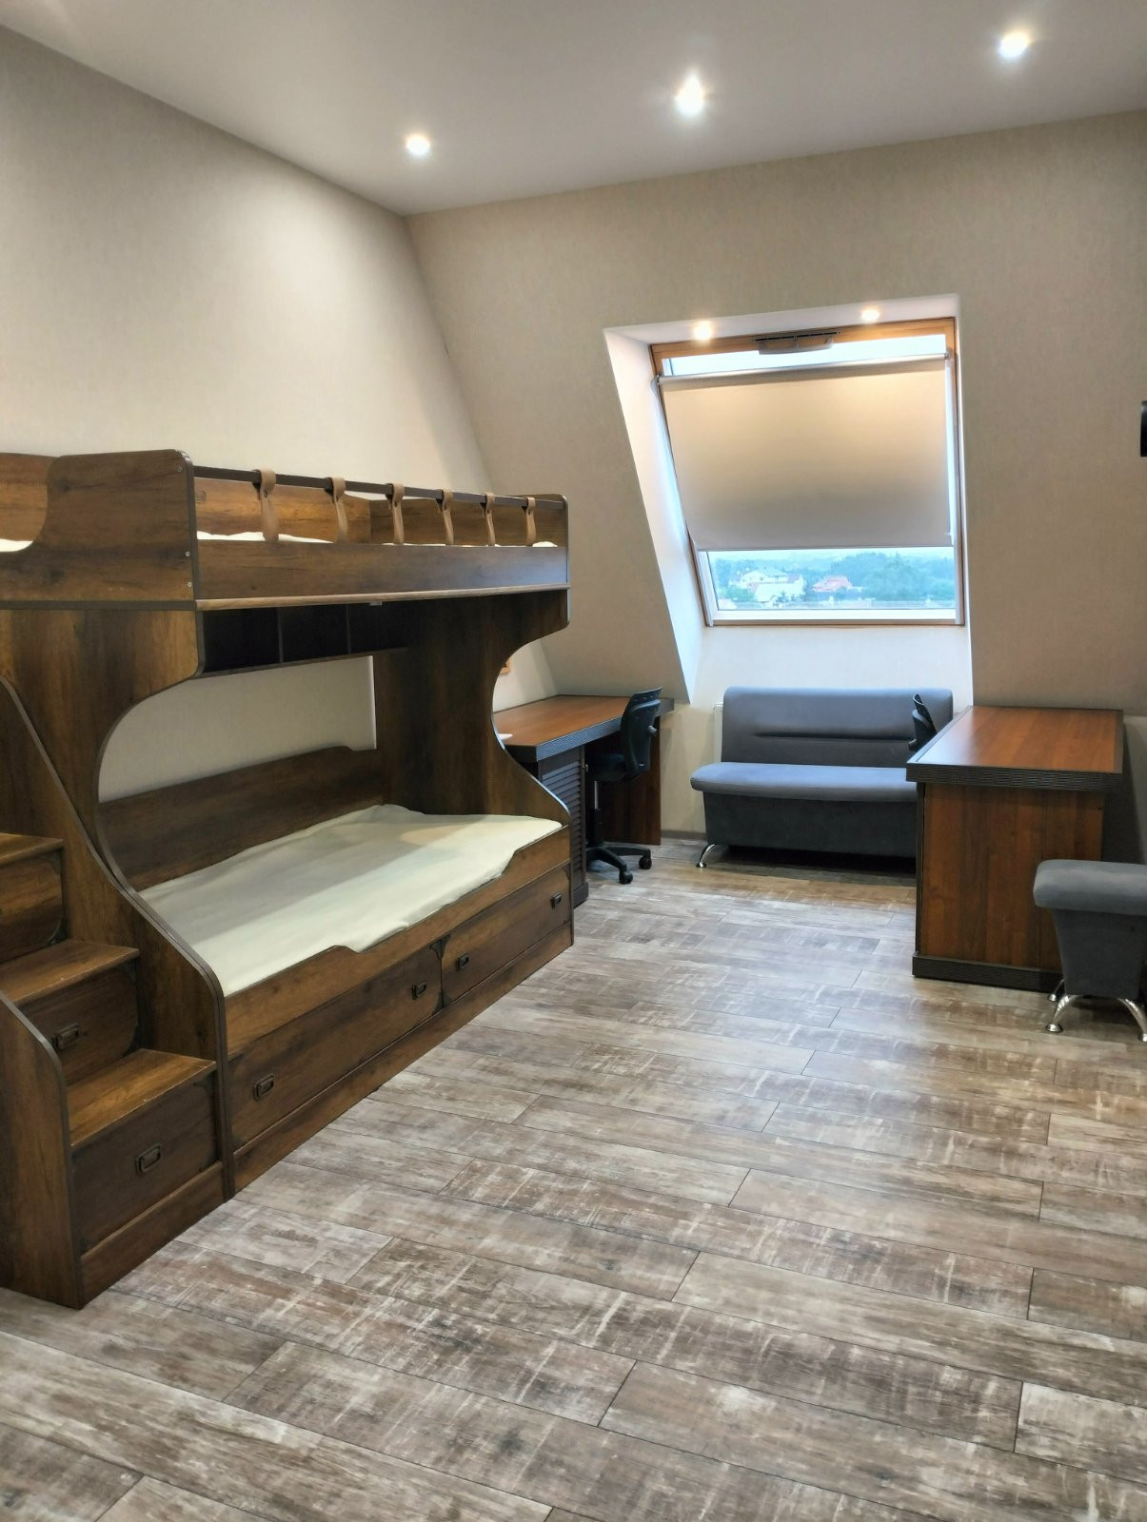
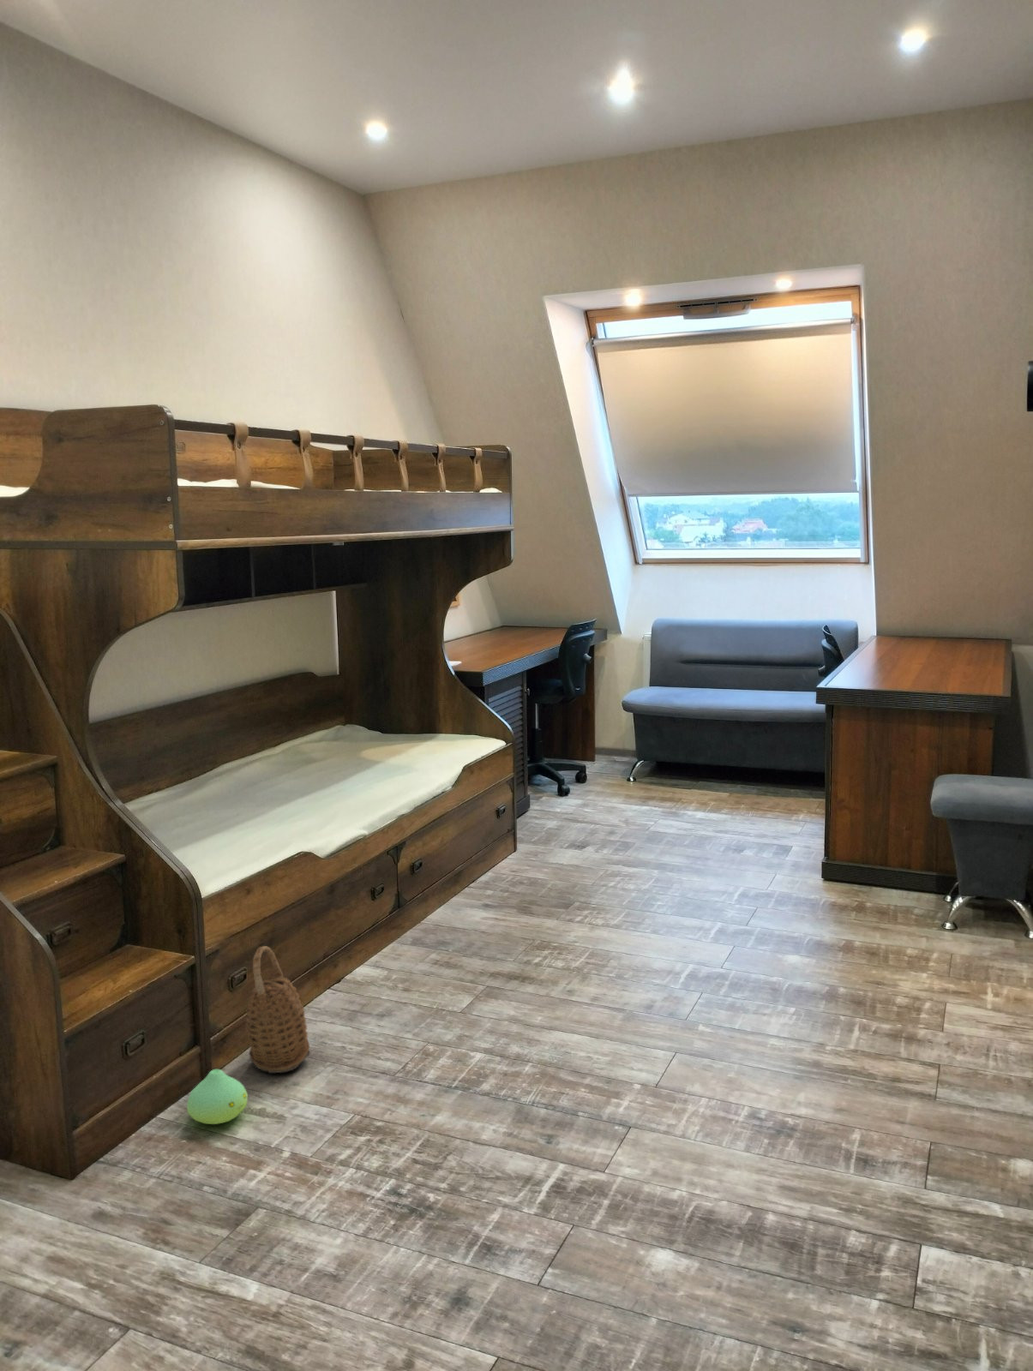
+ plush toy (217, 1094)
+ basket (276, 1002)
